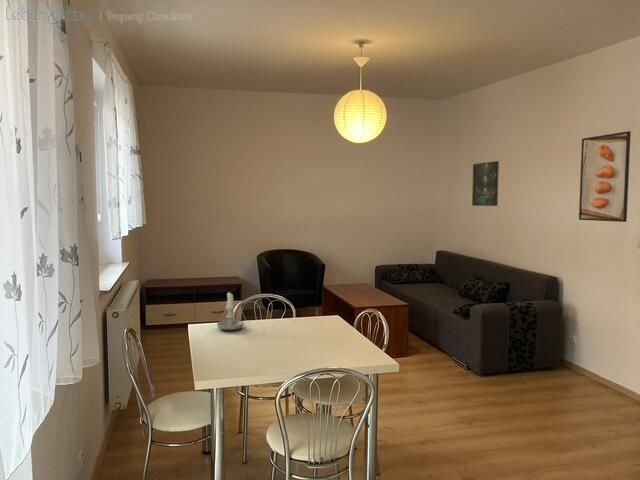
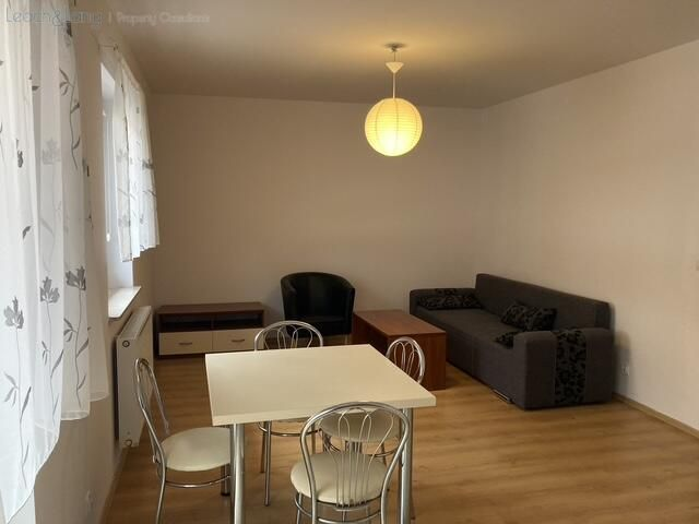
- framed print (603, 178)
- candle (230, 310)
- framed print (484, 184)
